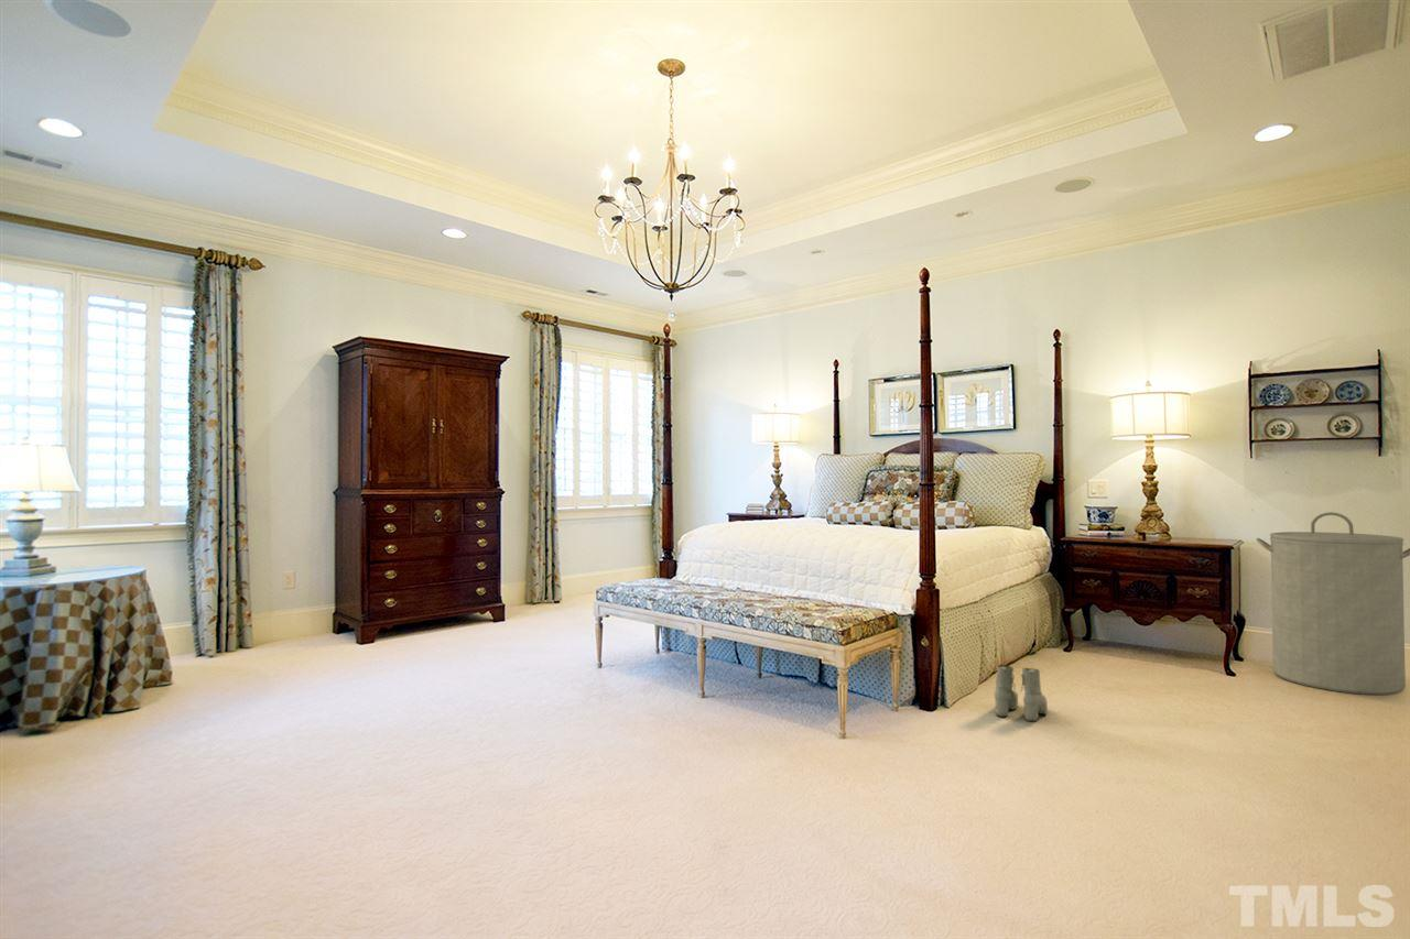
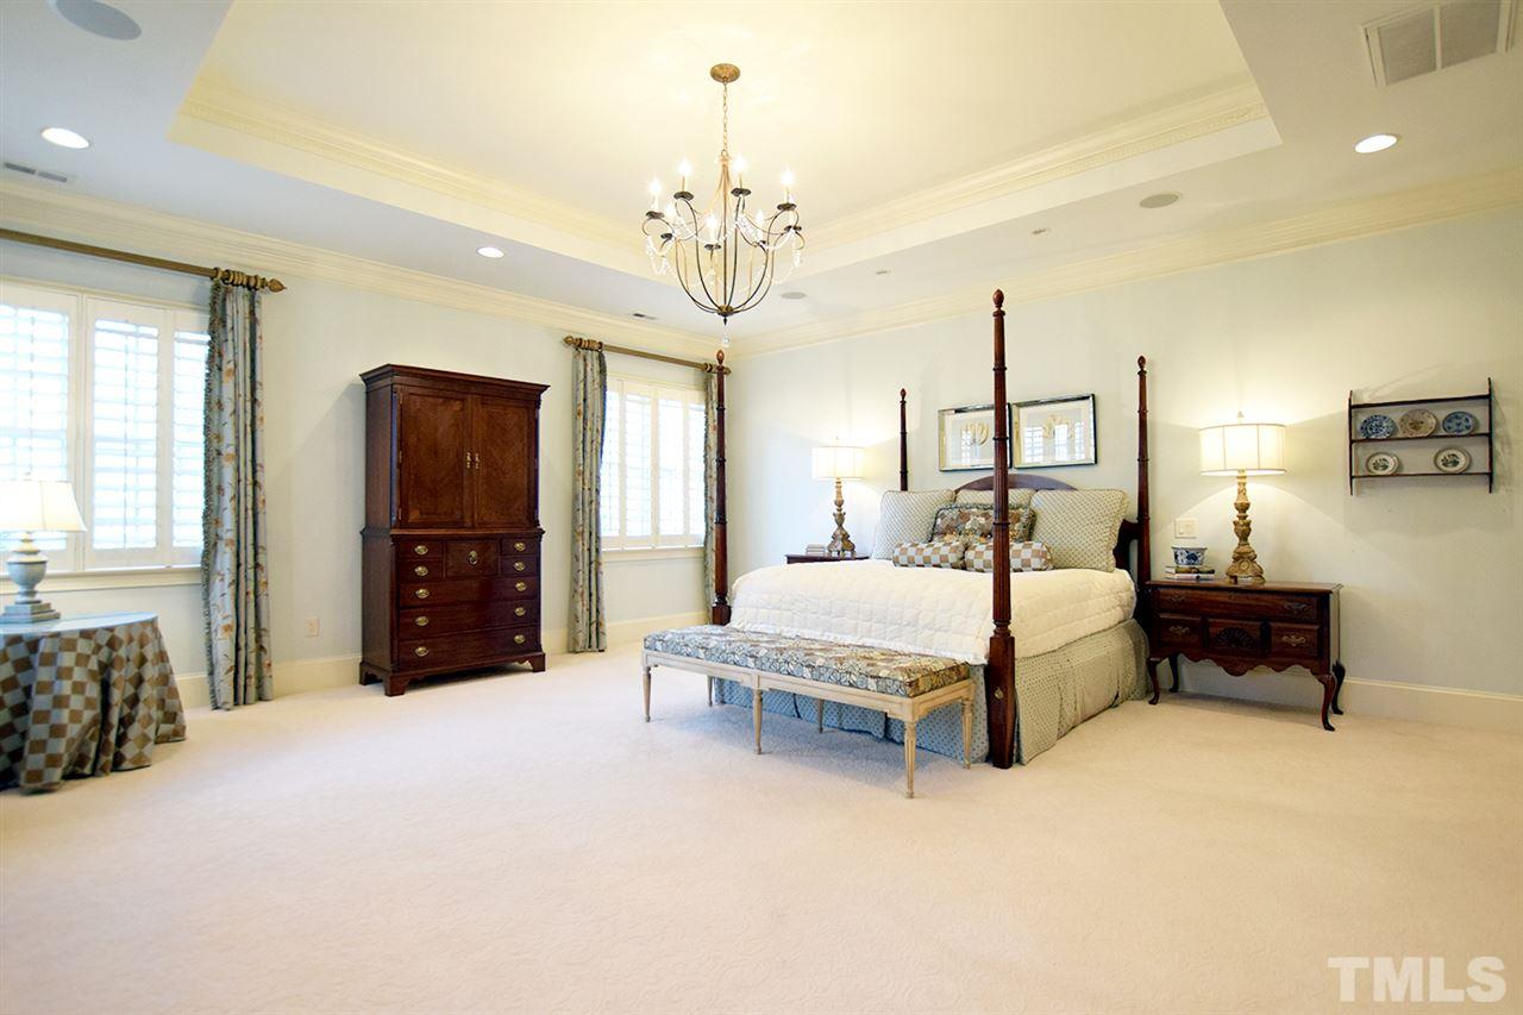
- laundry hamper (1334, 596)
- boots (1021, 688)
